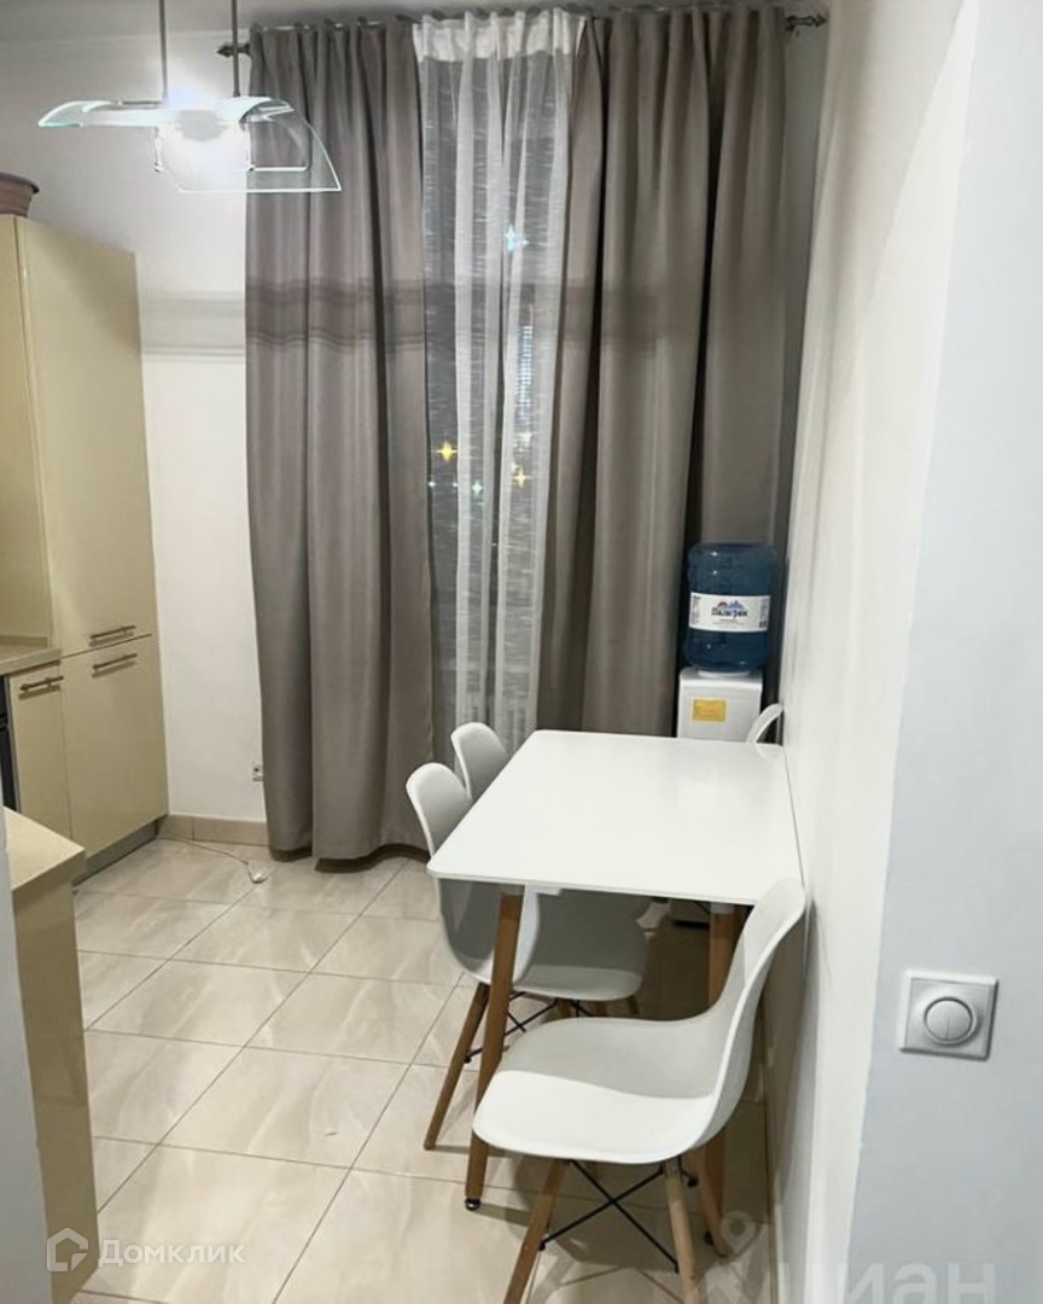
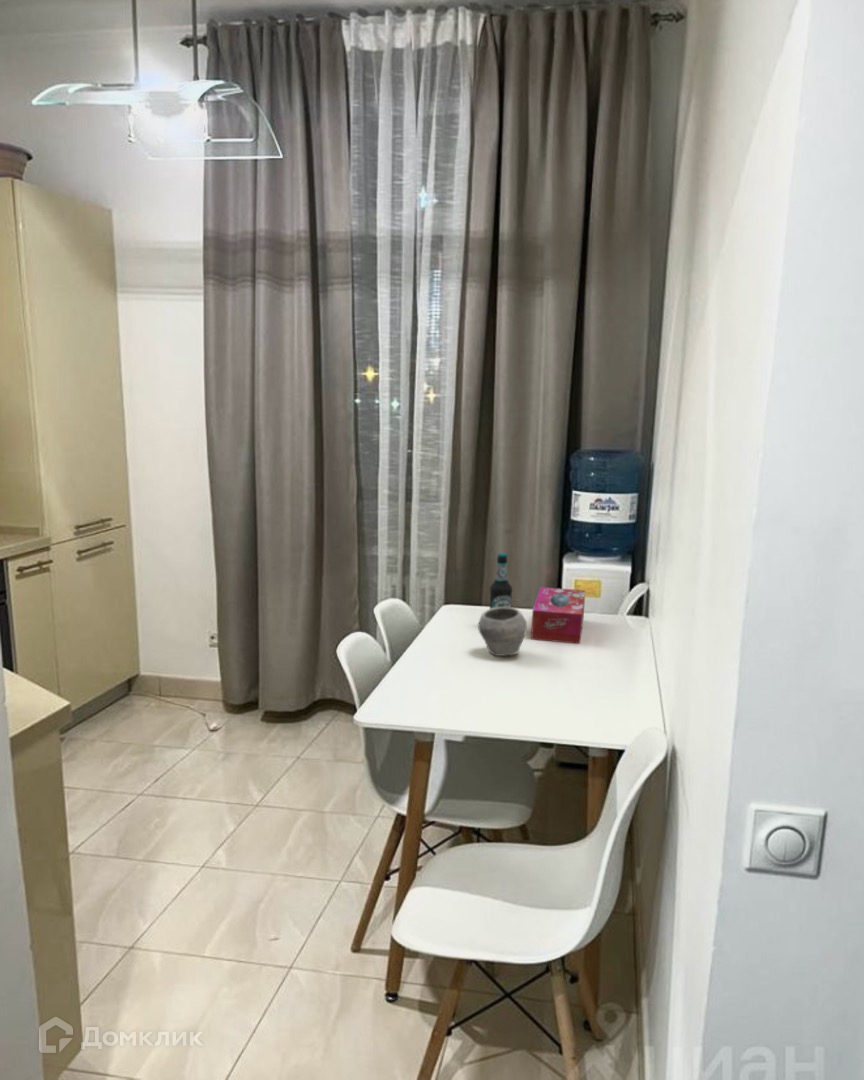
+ bowl (502, 631)
+ tissue box (559, 614)
+ bottle (501, 591)
